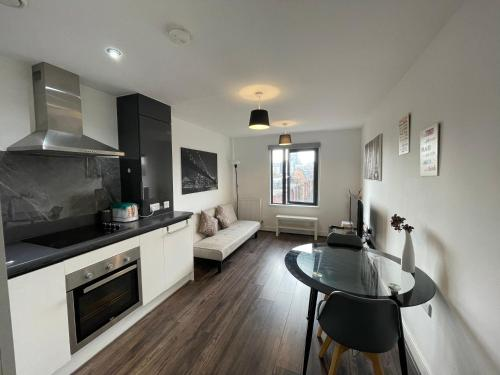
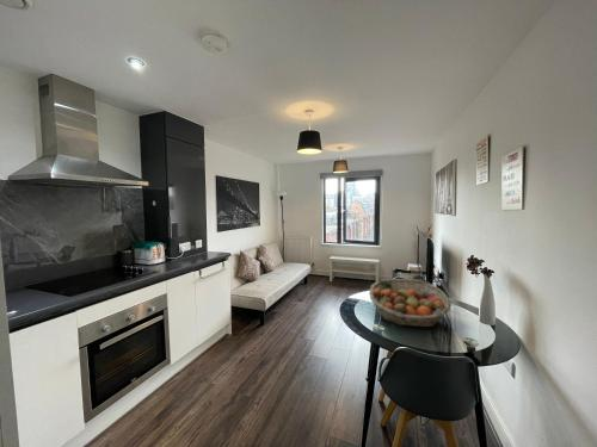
+ fruit basket (407, 300)
